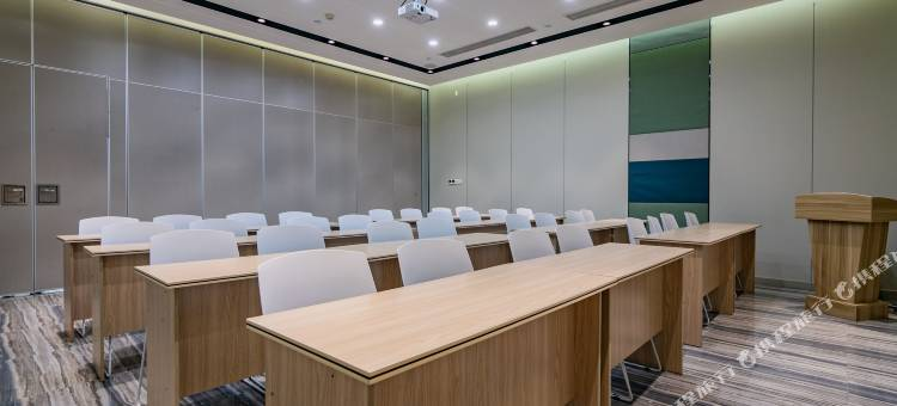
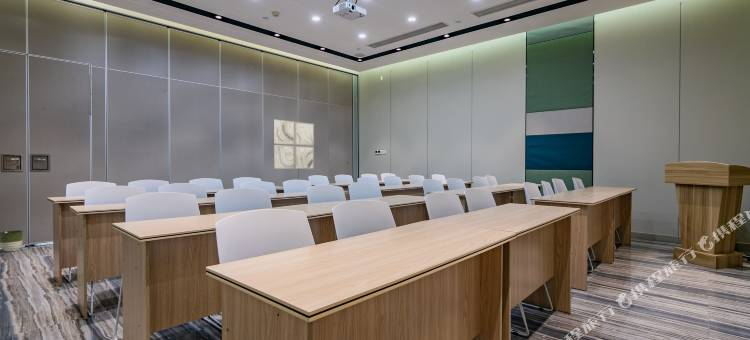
+ planter (11, 241)
+ wall art (295, 144)
